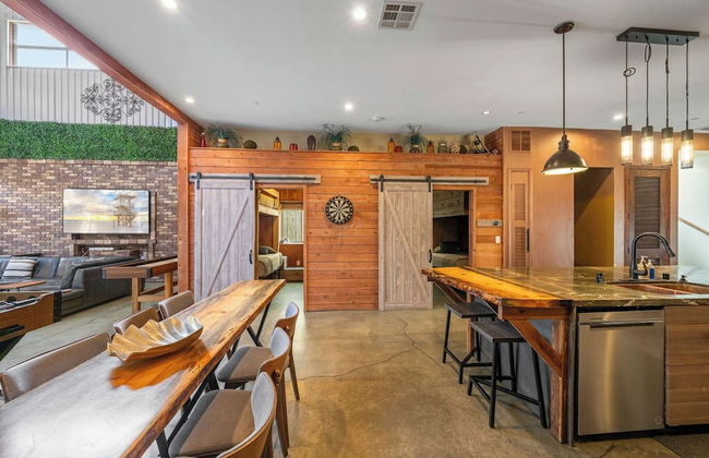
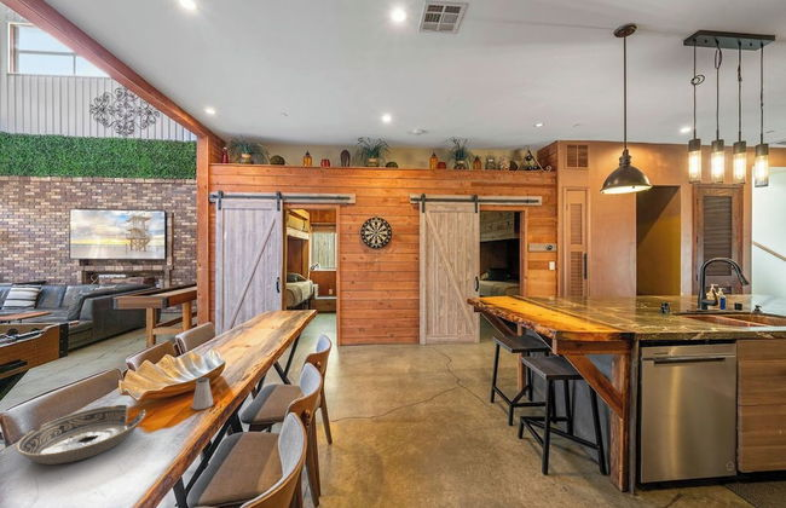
+ saltshaker (202, 392)
+ bowl (85, 435)
